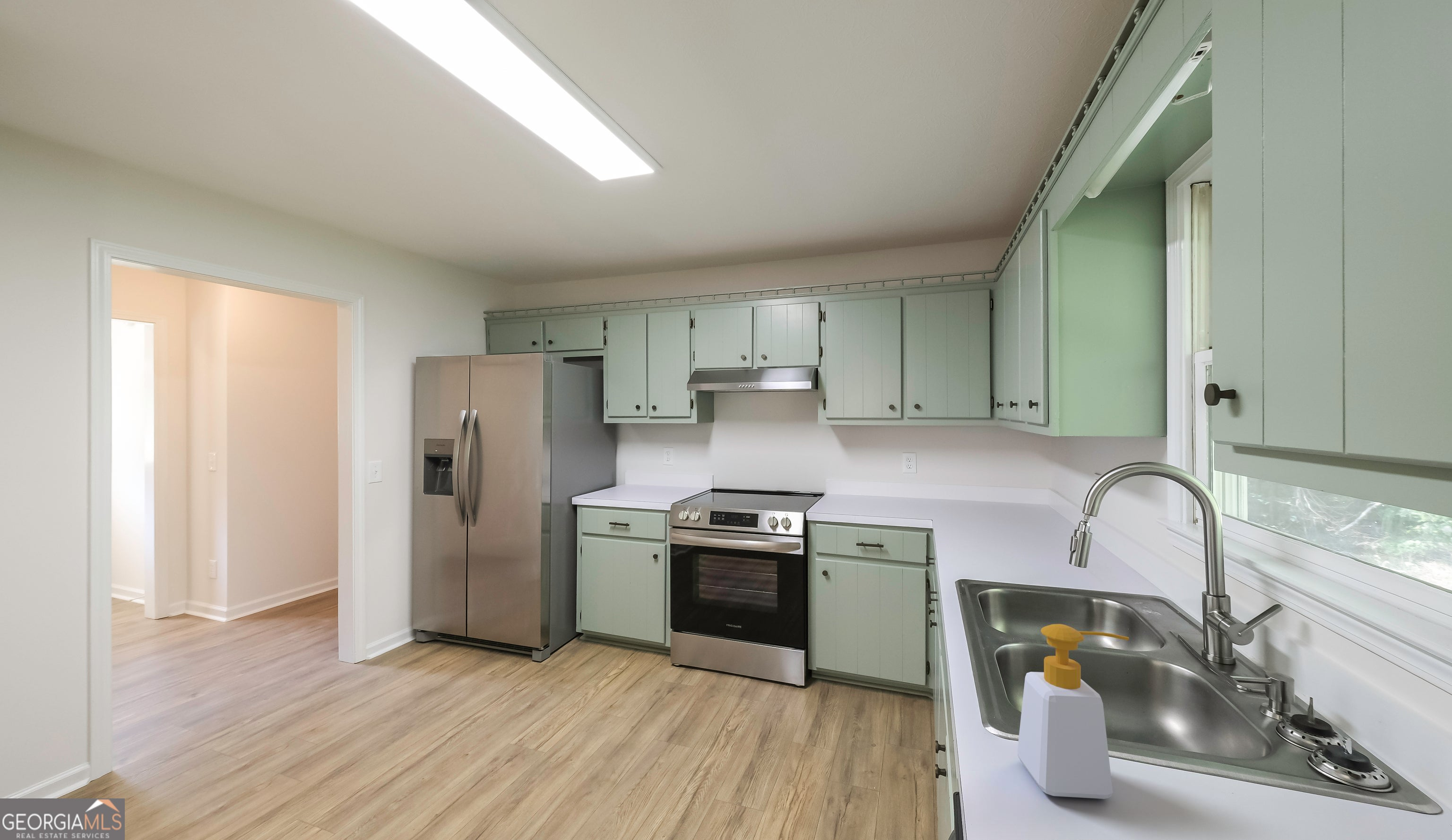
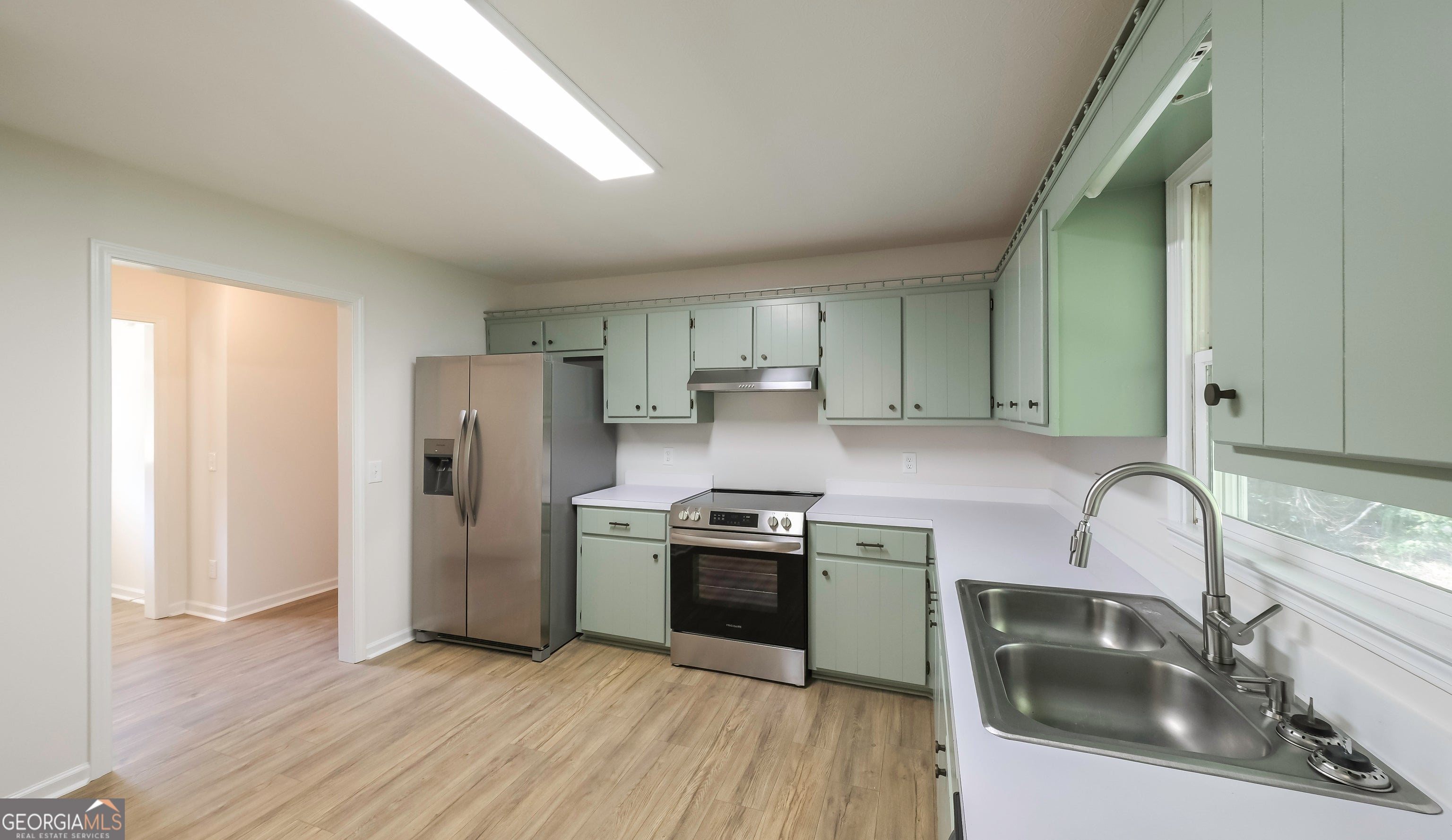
- soap bottle (1078, 703)
